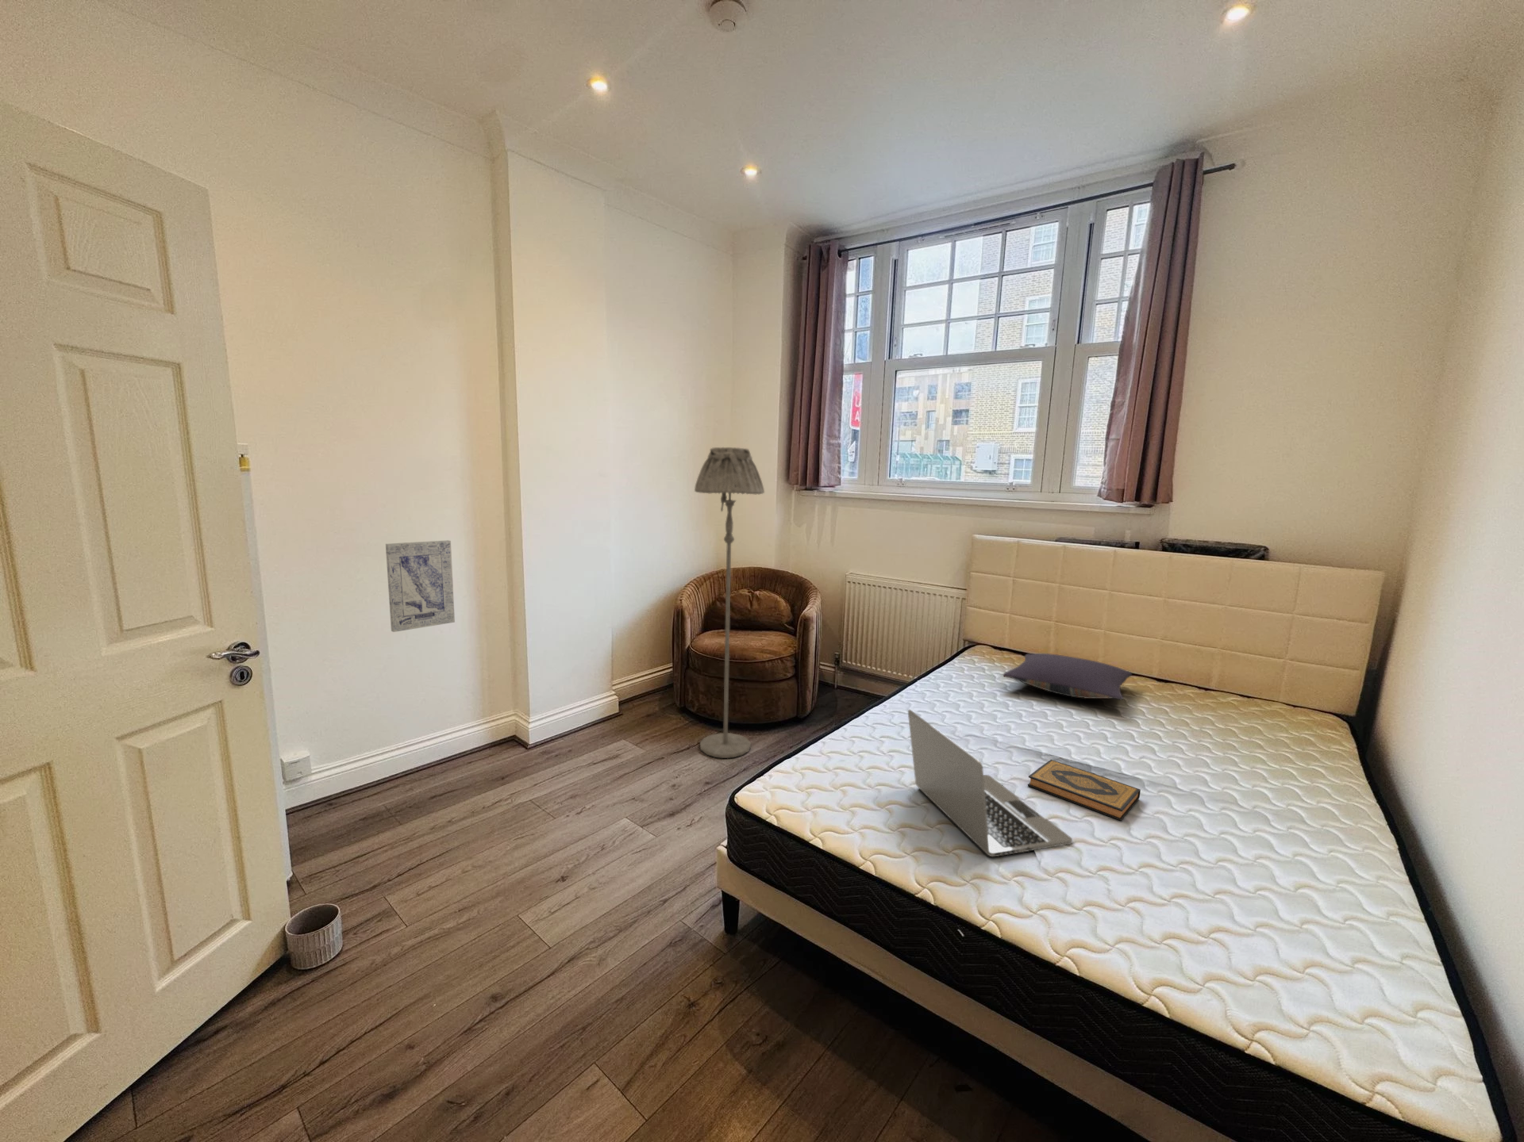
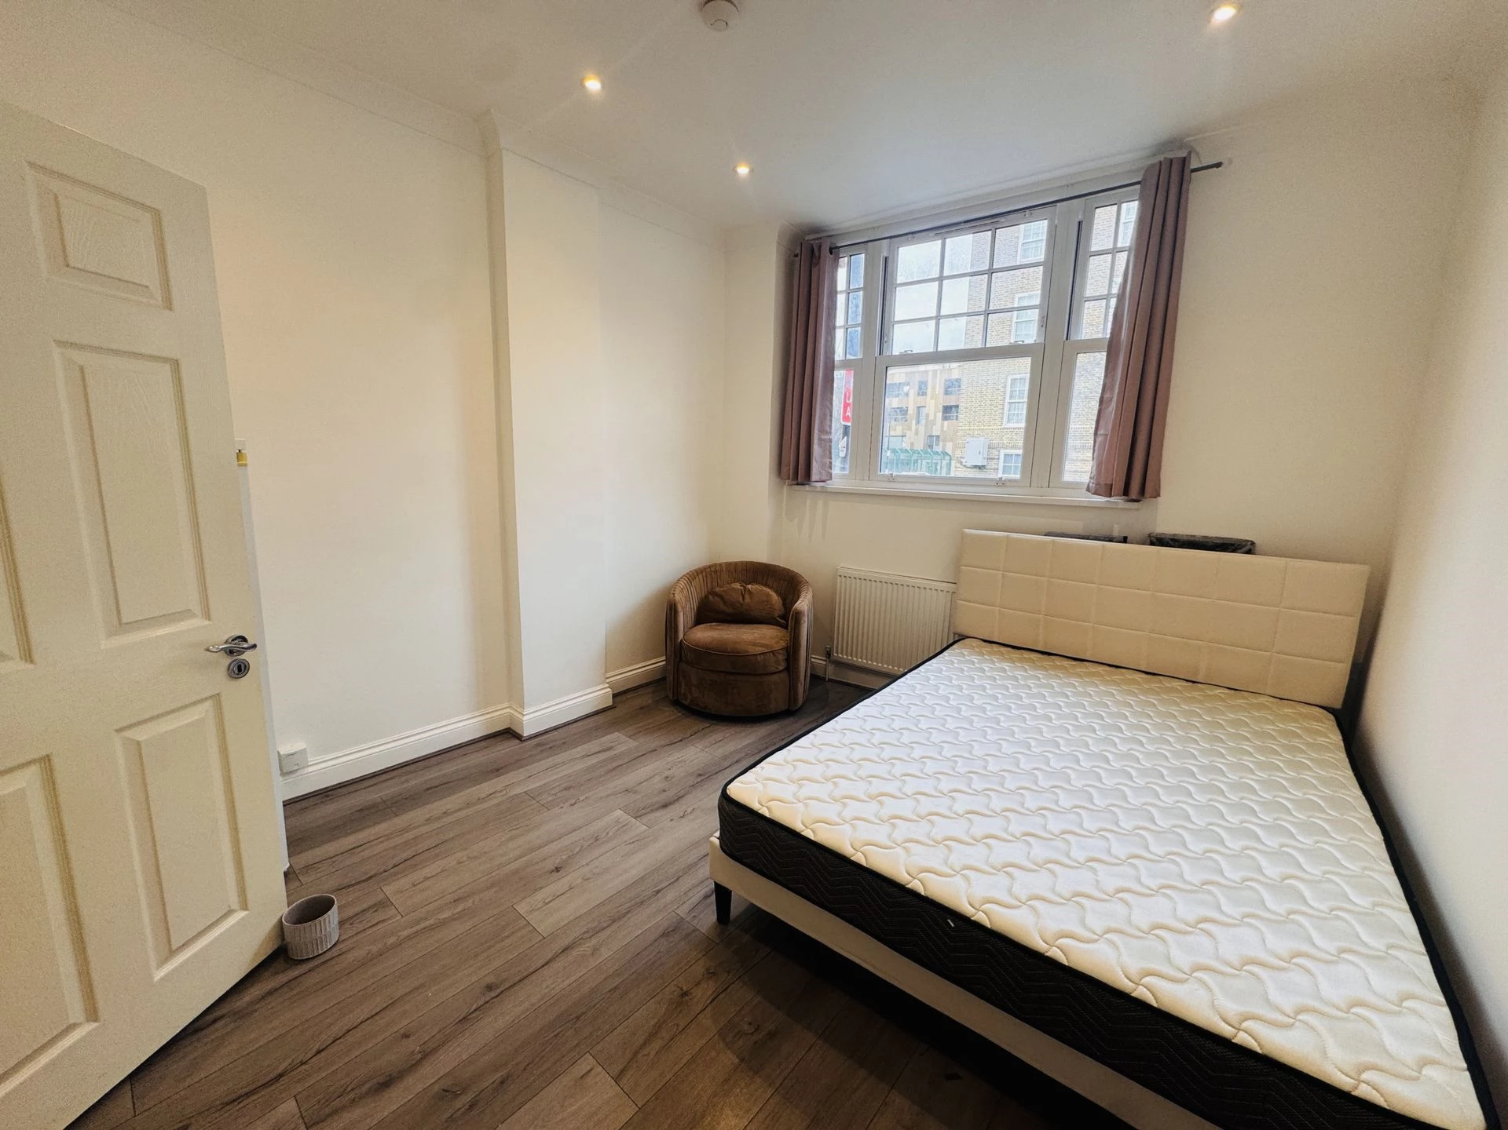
- pillow (1068, 674)
- laptop (983, 771)
- hardback book (1082, 787)
- wall art (421, 584)
- floor lamp (727, 602)
